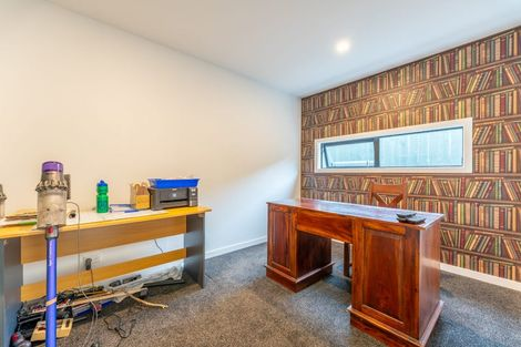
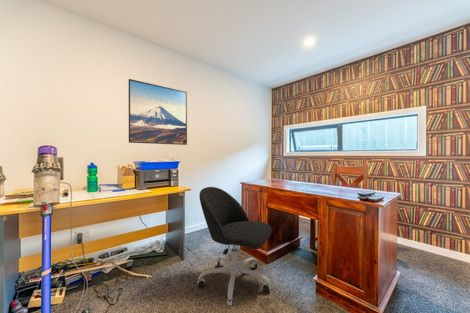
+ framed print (160, 114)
+ office chair (236, 235)
